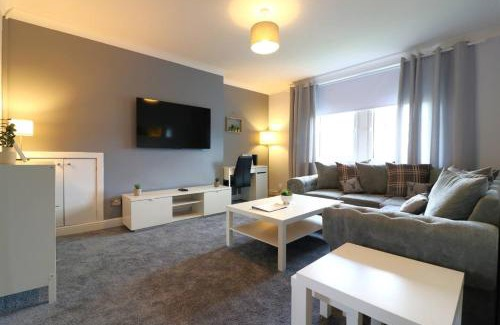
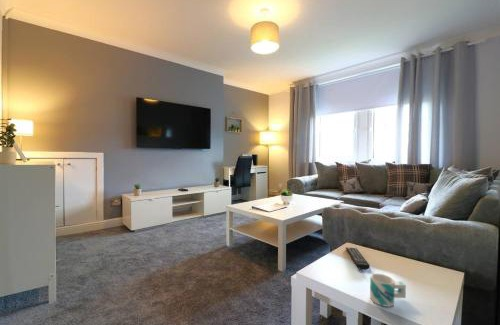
+ mug (387, 289)
+ remote control (356, 257)
